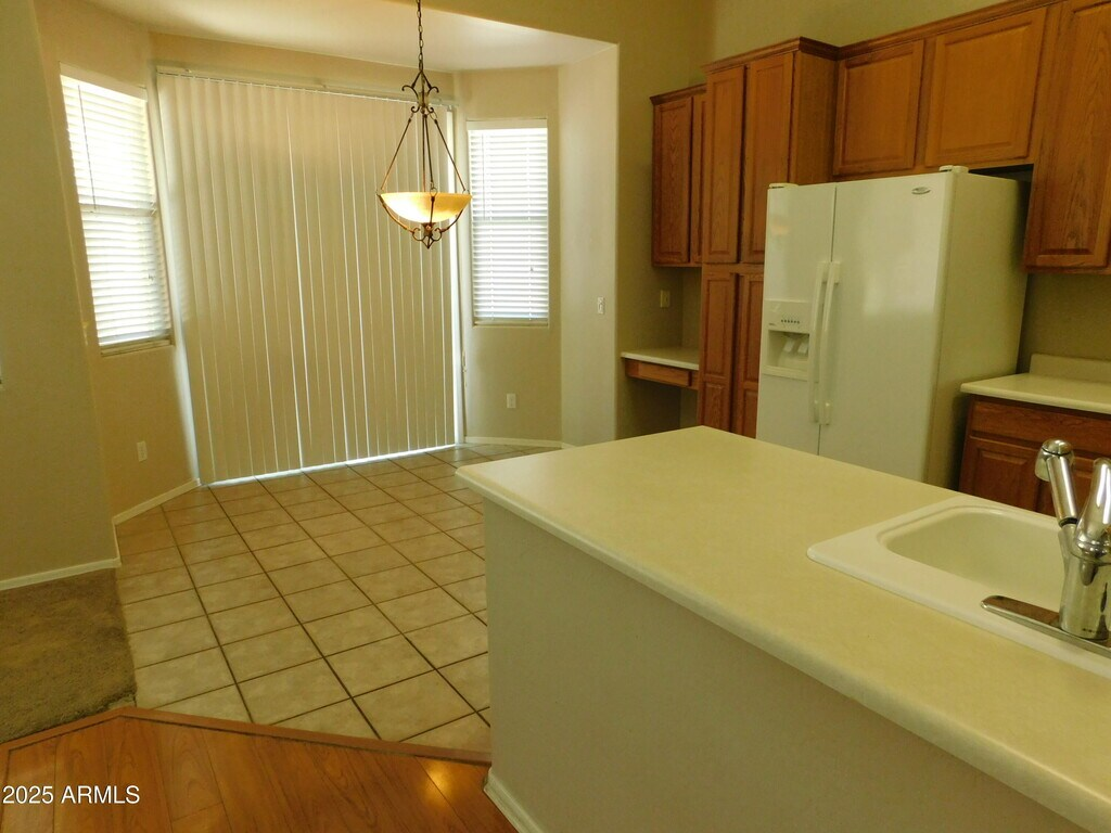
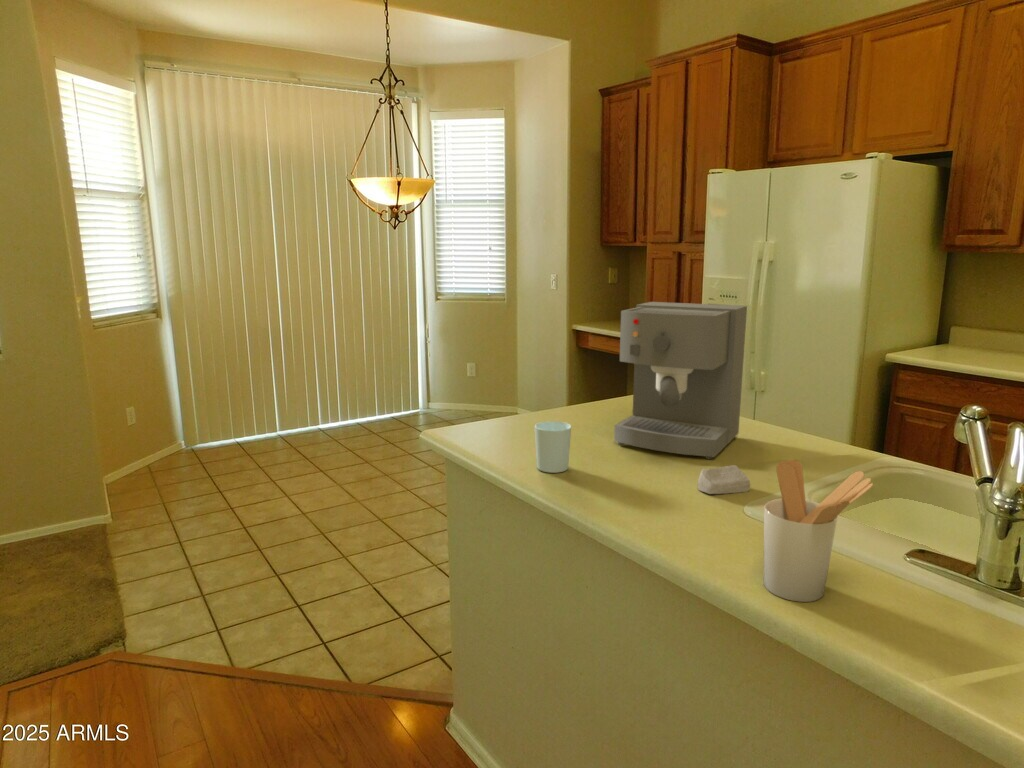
+ utensil holder (816, 530)
+ cup (552, 446)
+ coffee maker (685, 377)
+ soap bar (722, 479)
